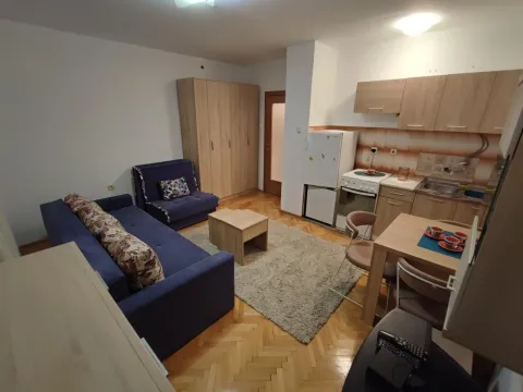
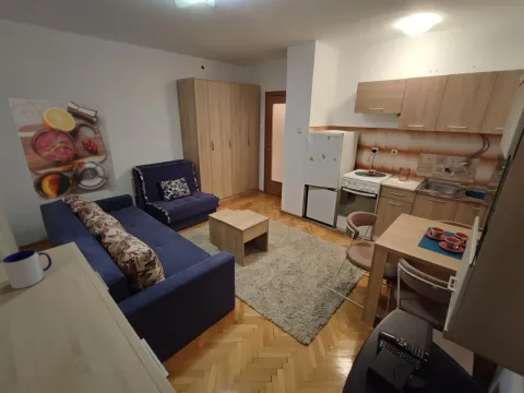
+ mug (29, 266)
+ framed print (71, 150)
